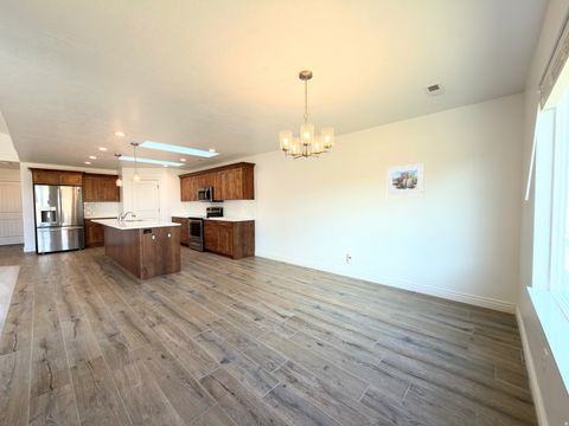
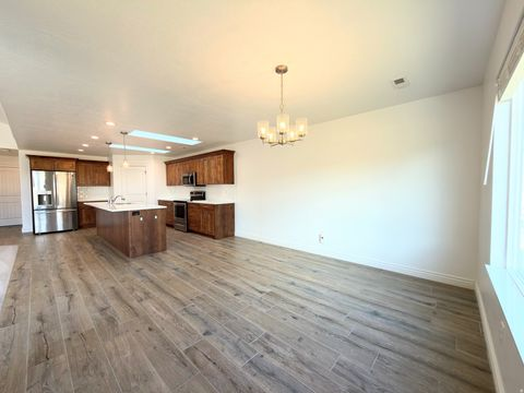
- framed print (404, 180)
